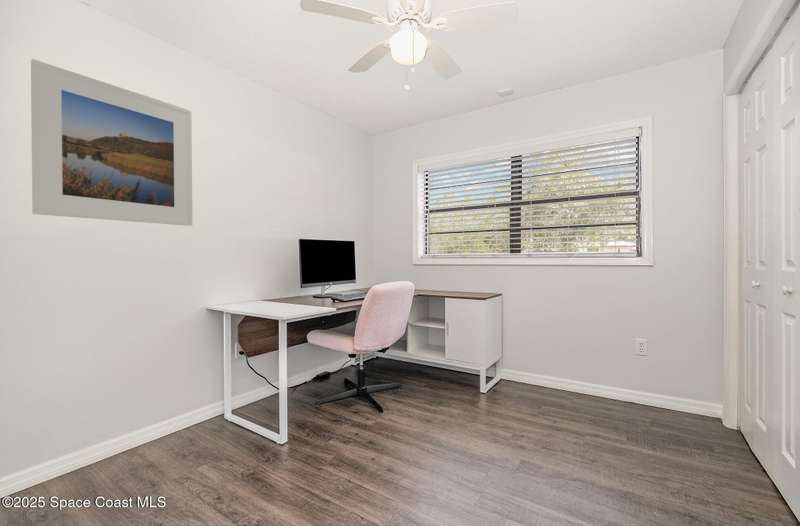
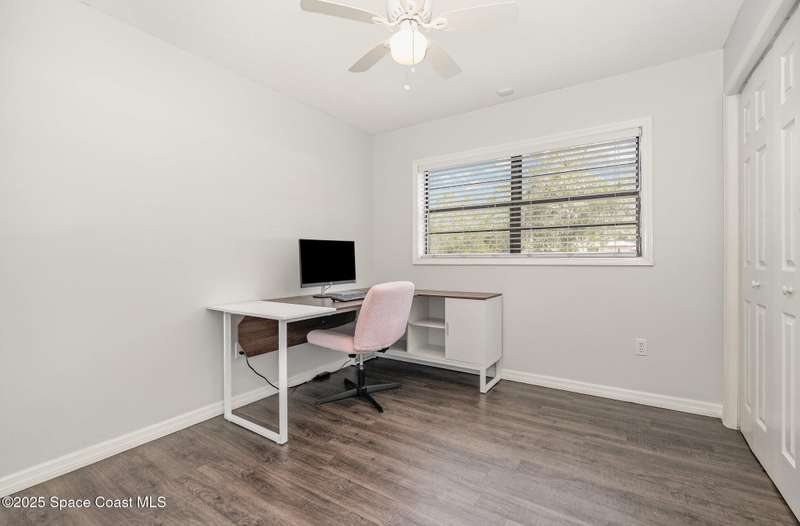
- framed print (123, 154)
